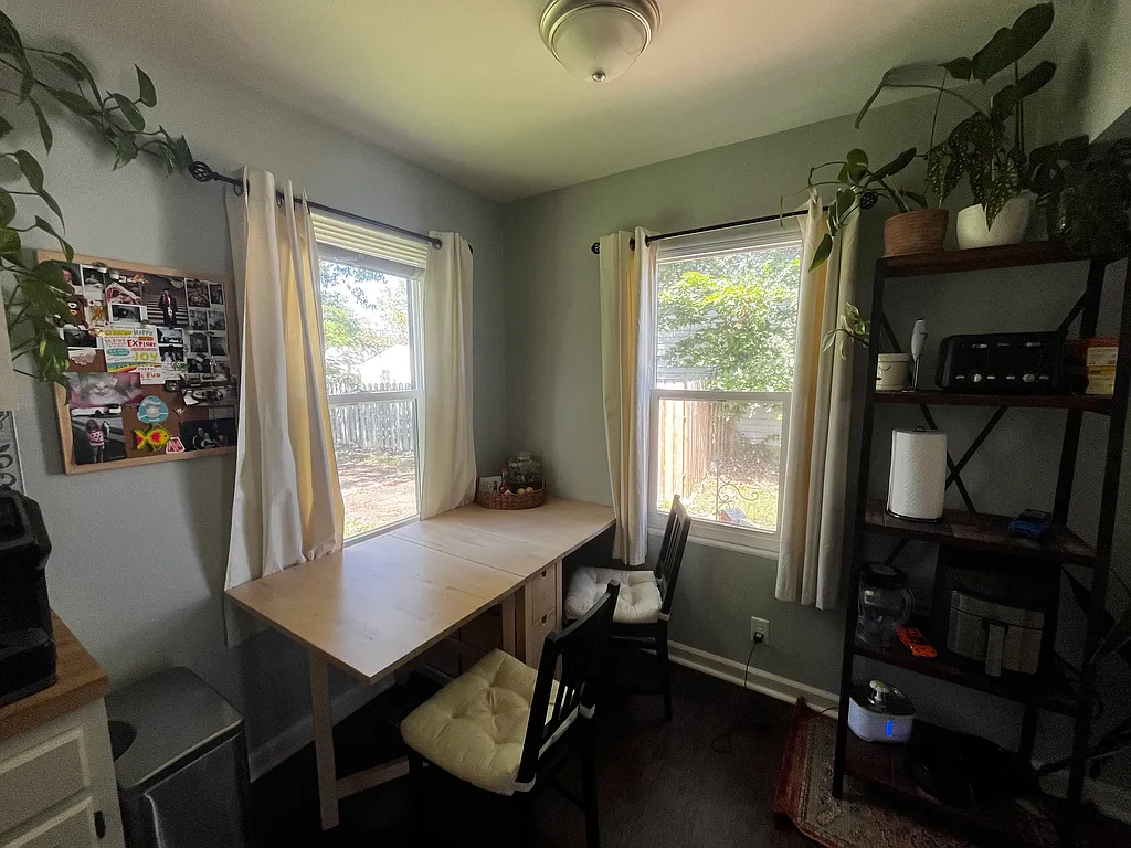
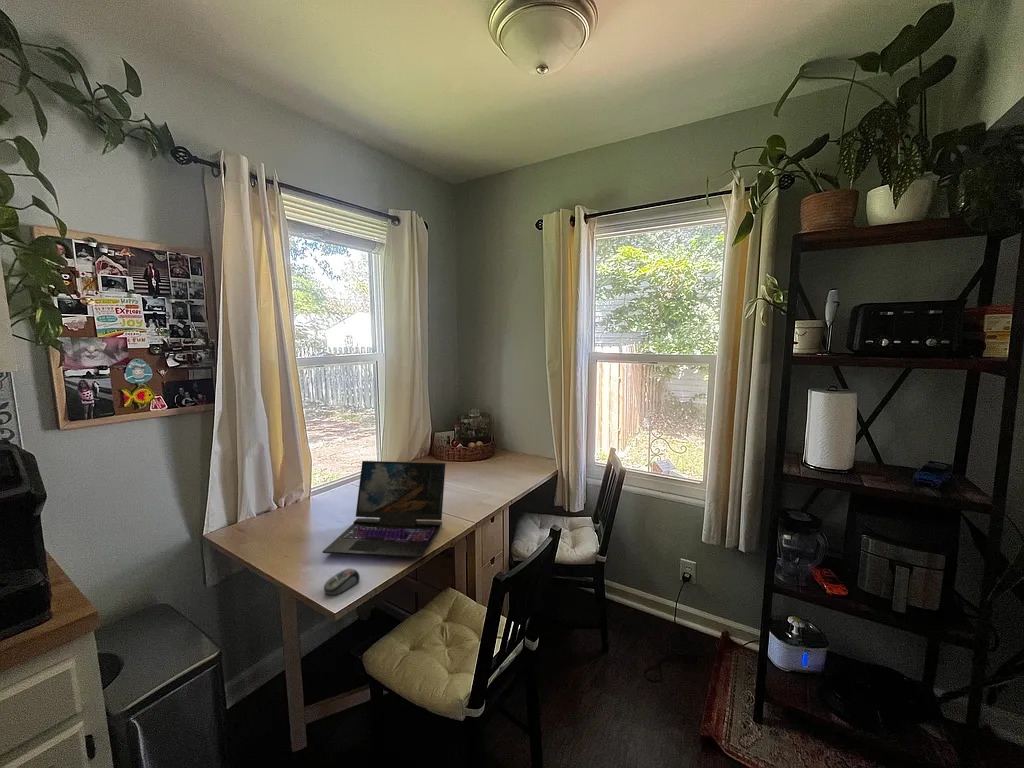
+ computer mouse (342, 579)
+ laptop (389, 505)
